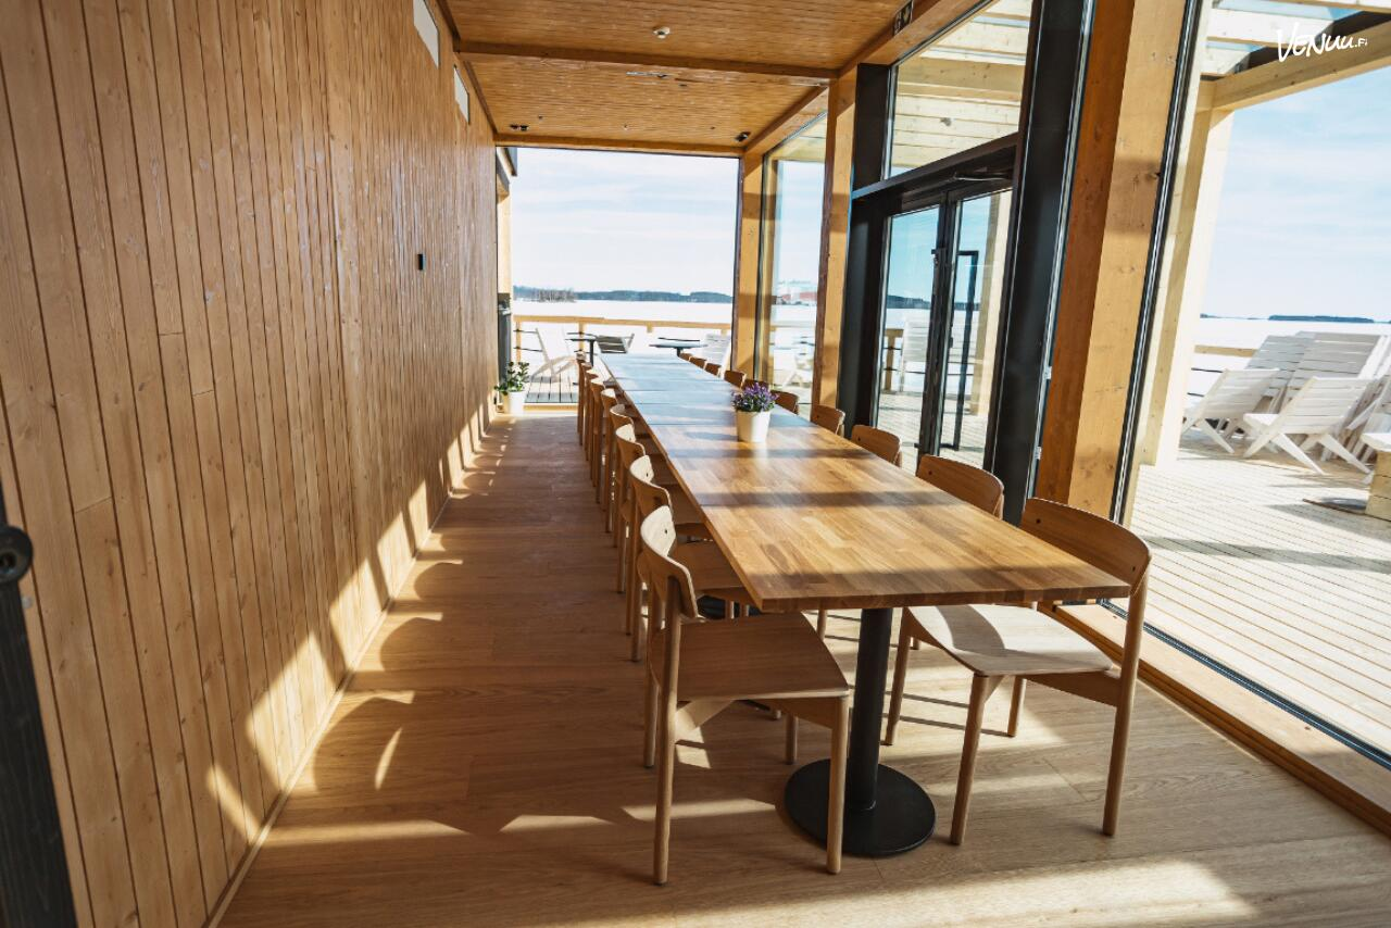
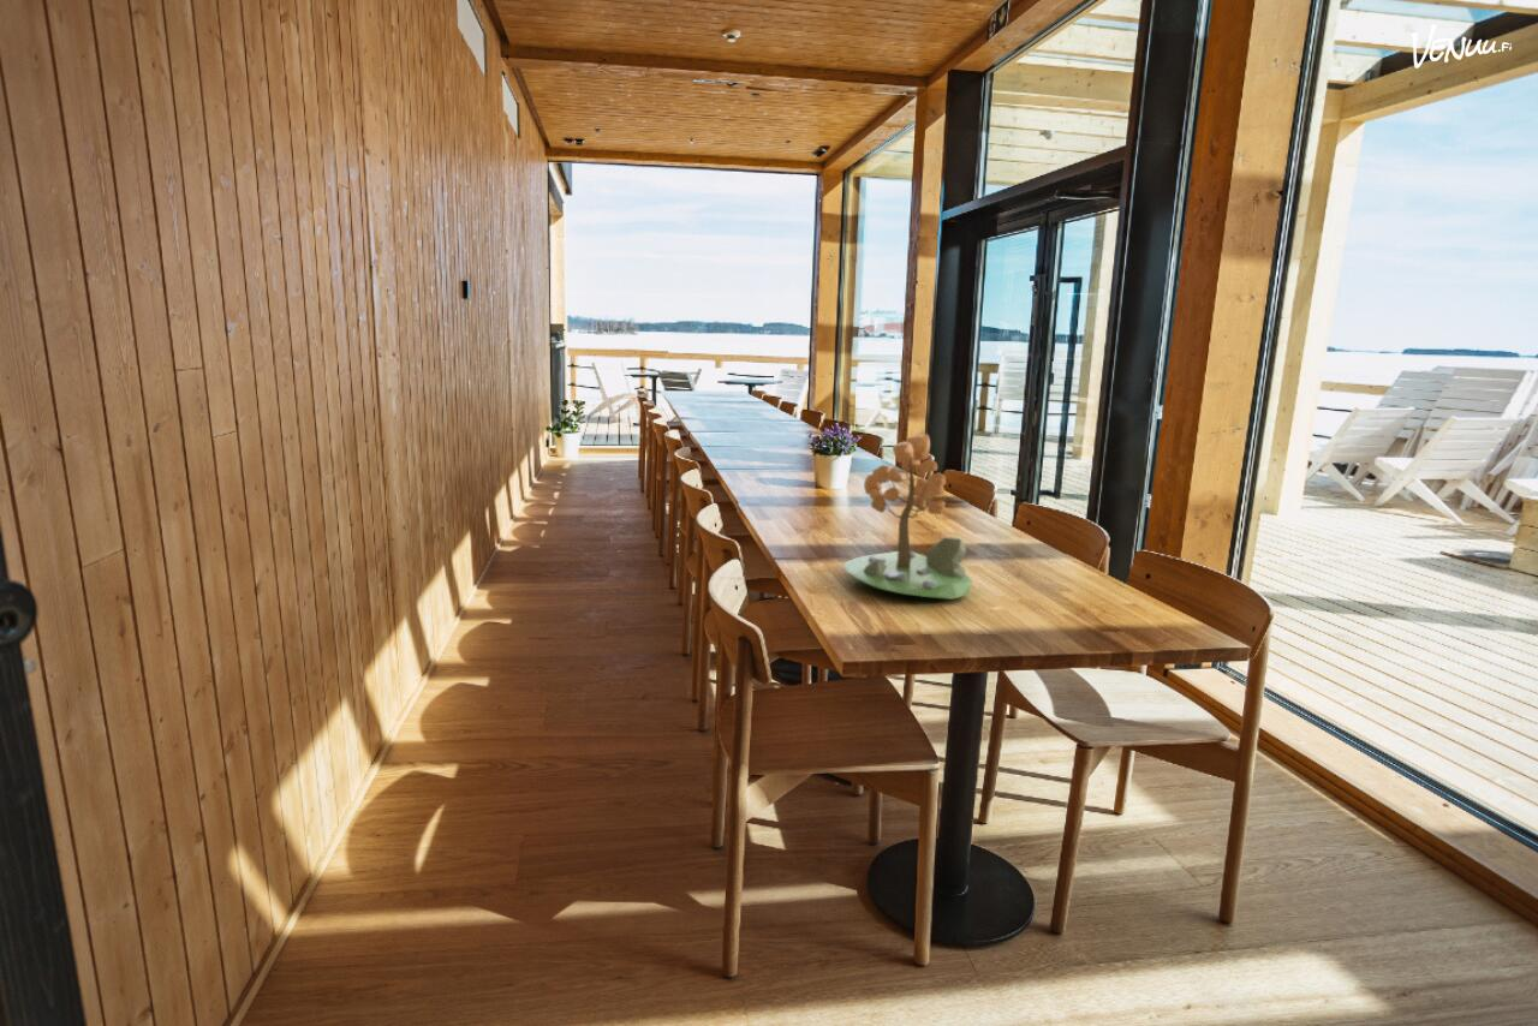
+ small tree (910, 511)
